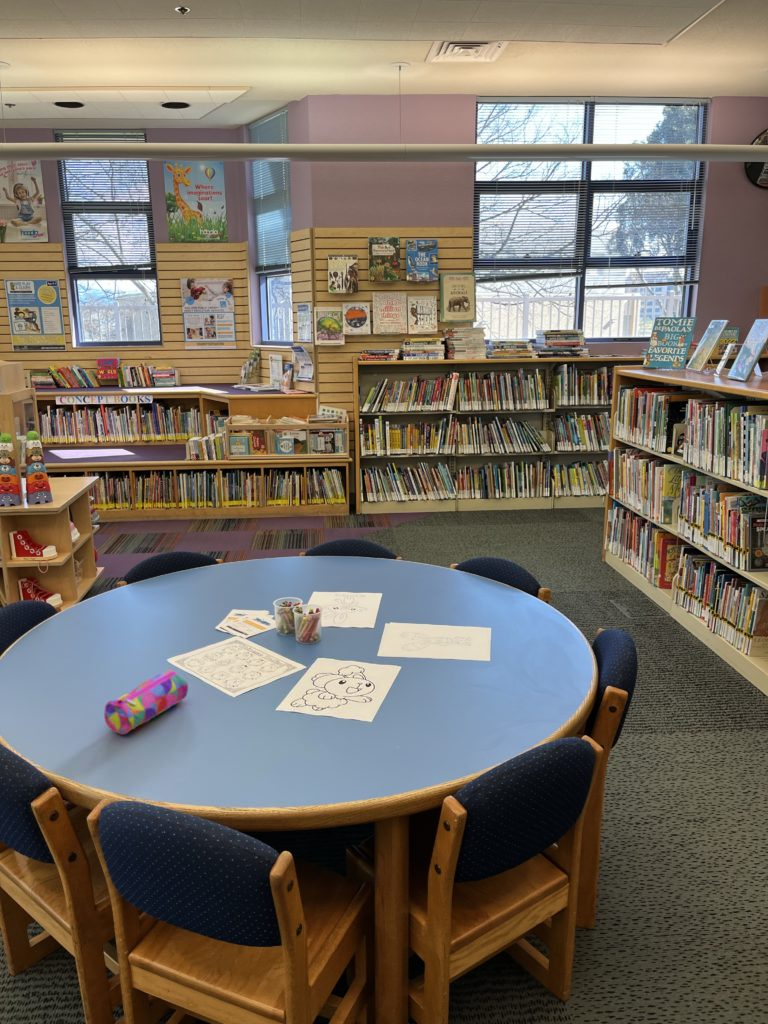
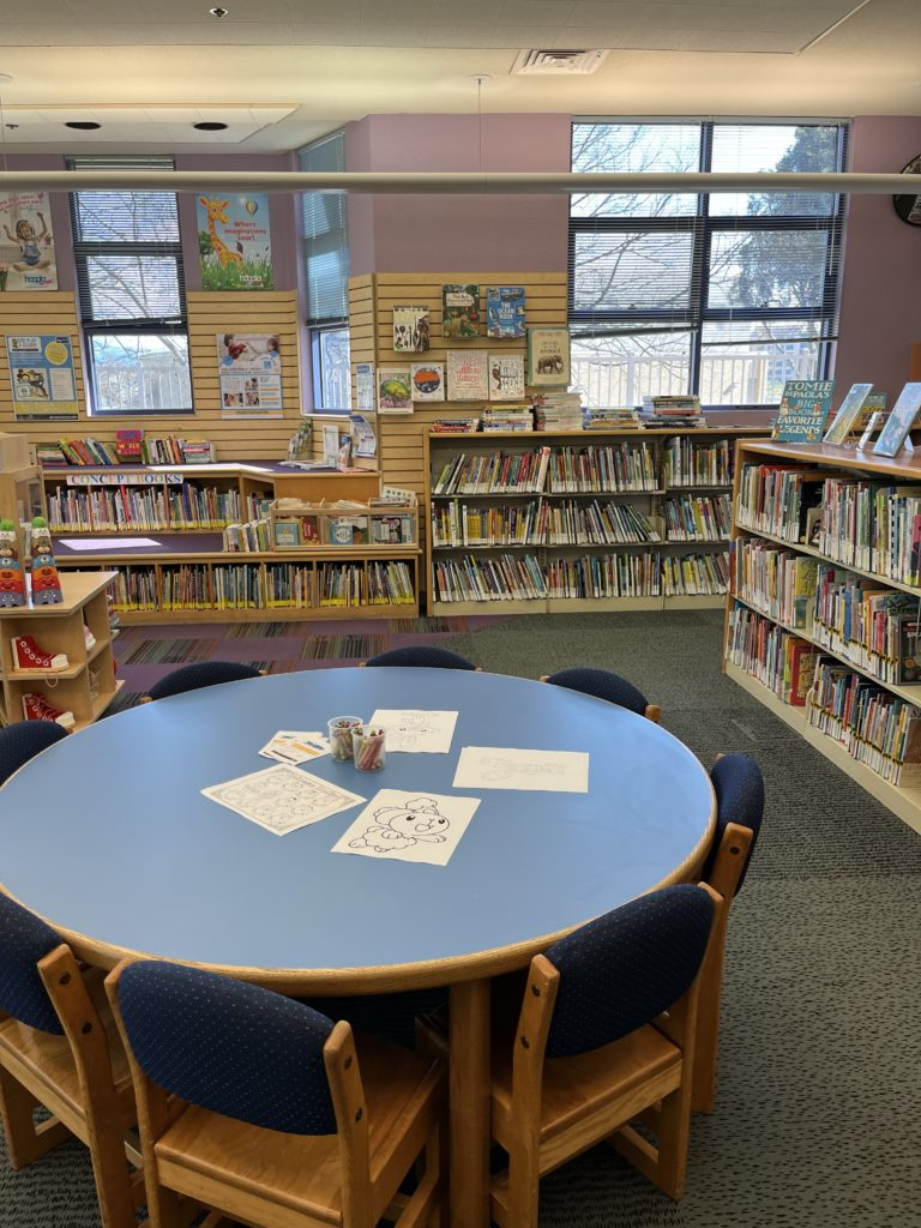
- pencil case (146, 700)
